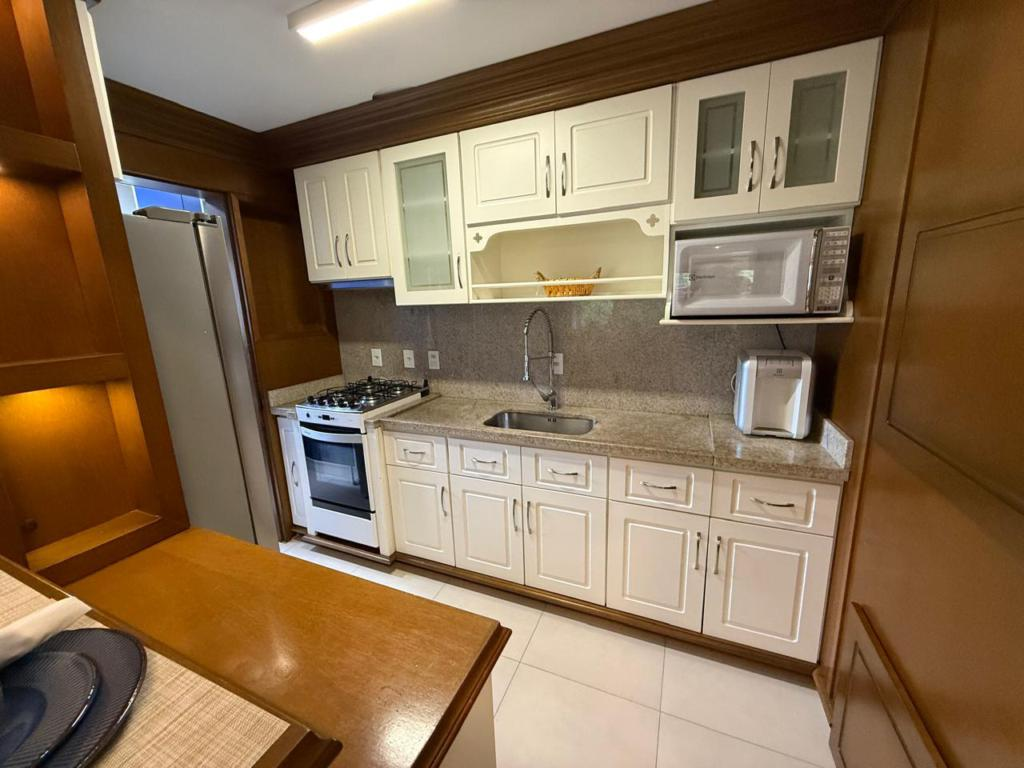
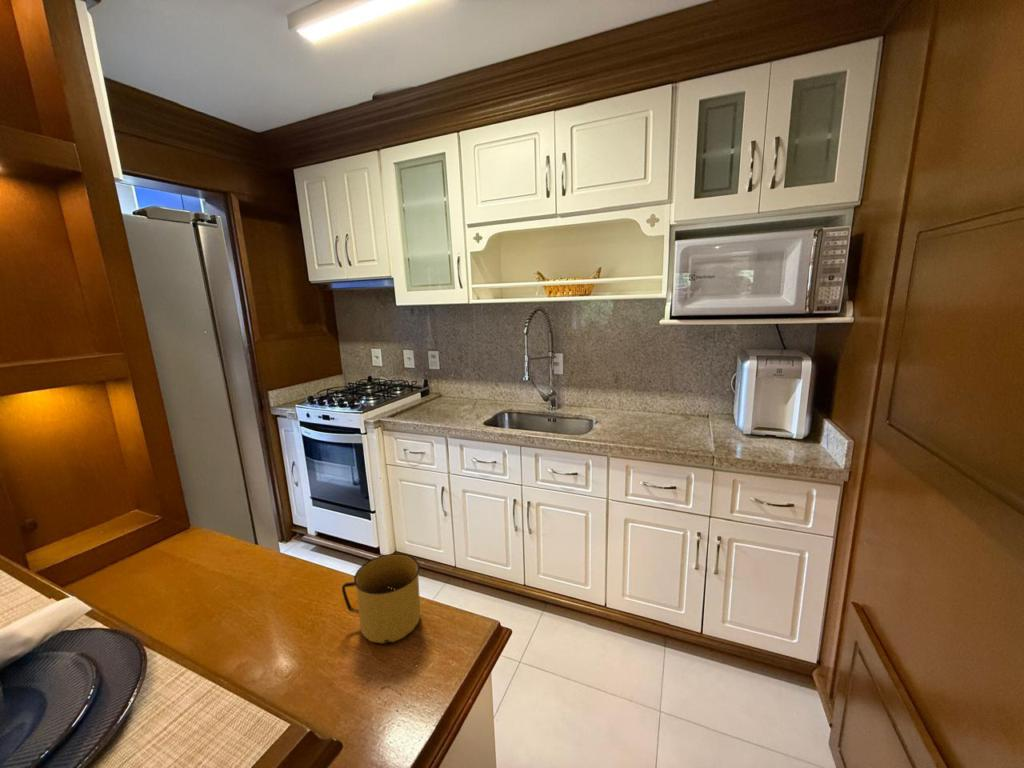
+ mug (382, 597)
